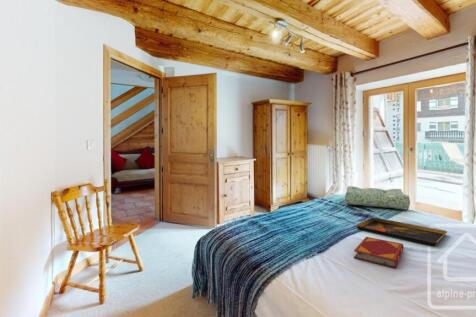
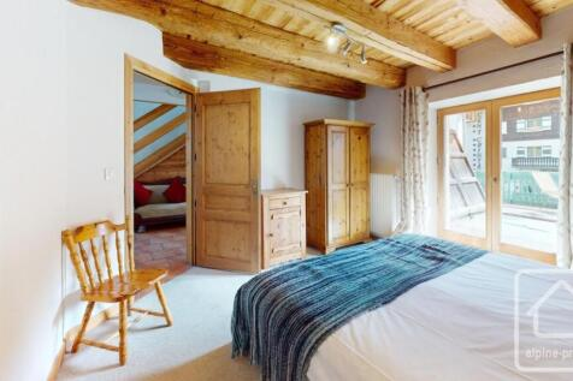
- hardback book (379, 250)
- decorative tray (399, 230)
- seat cushion (374, 196)
